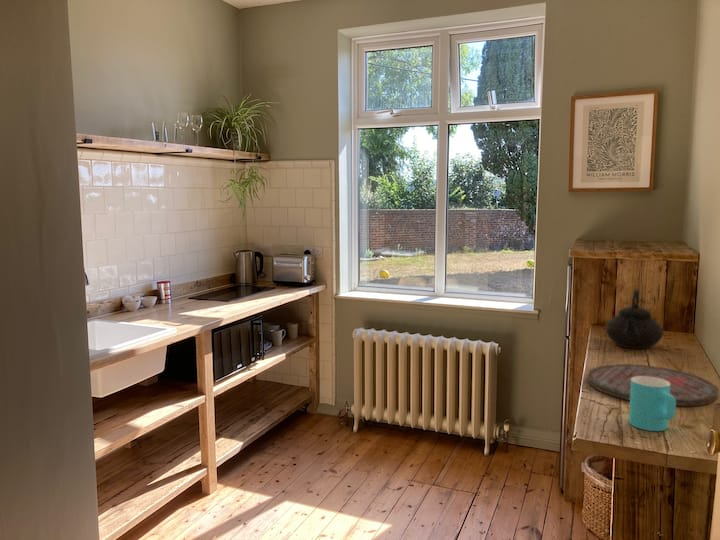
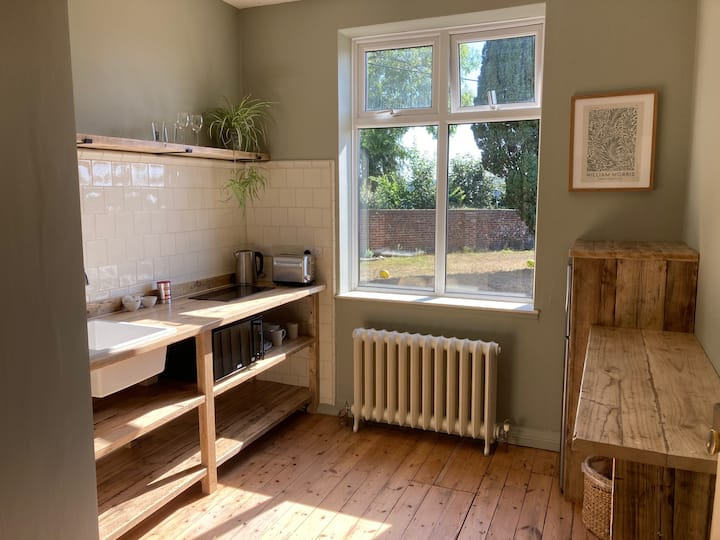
- cutting board (649, 376)
- cup (650, 405)
- teapot (633, 317)
